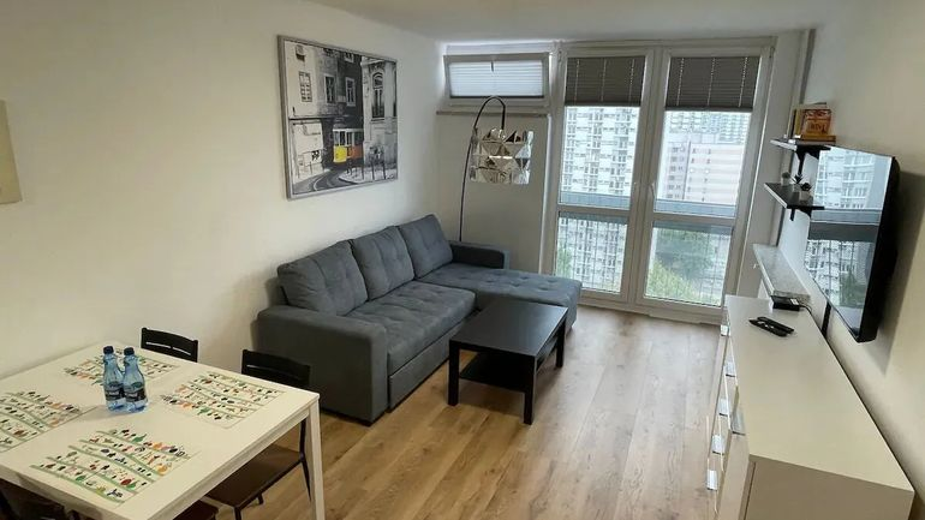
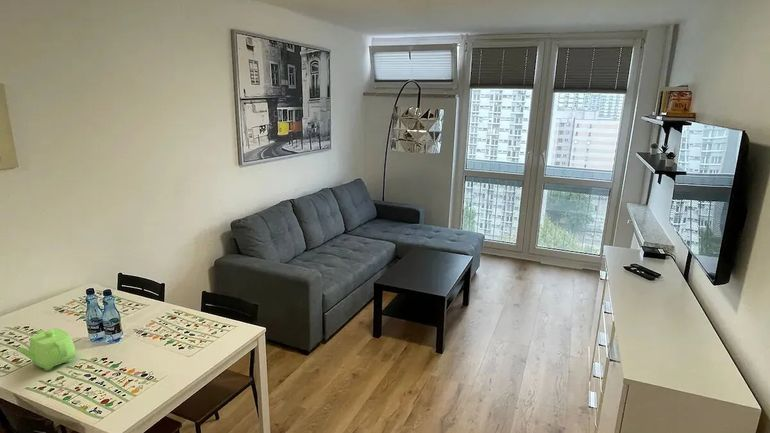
+ teapot (45, 349)
